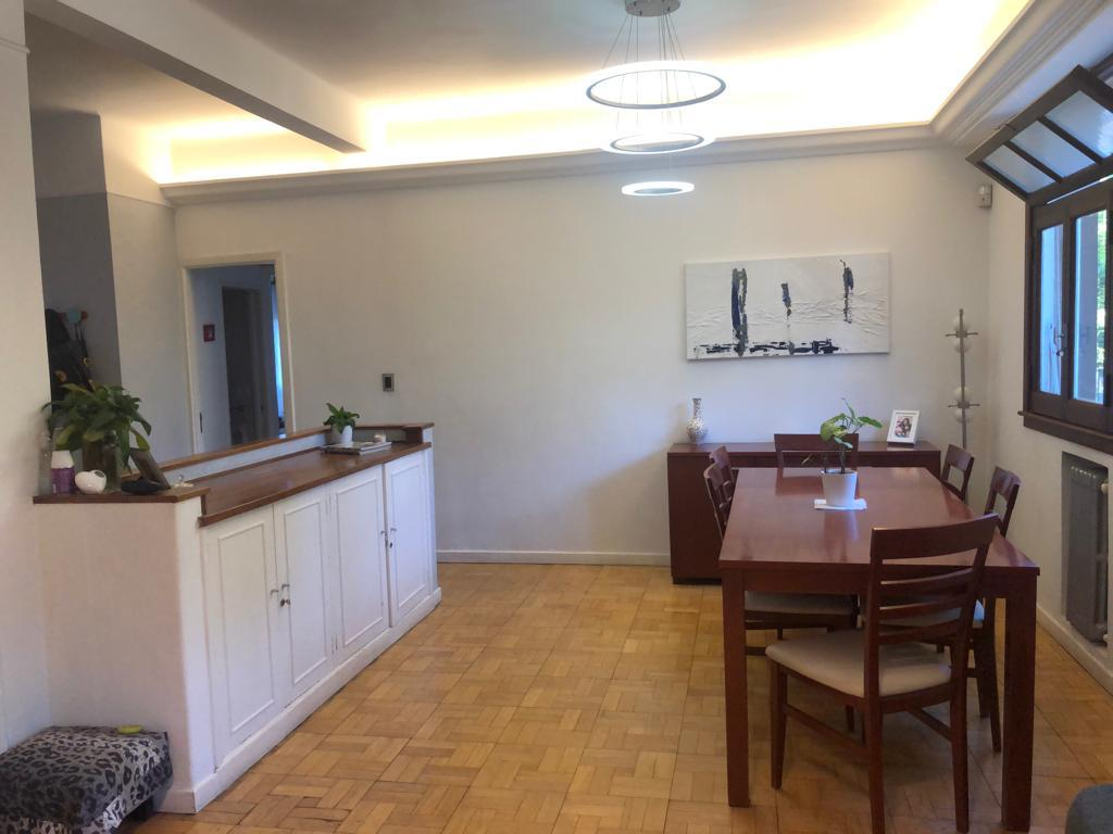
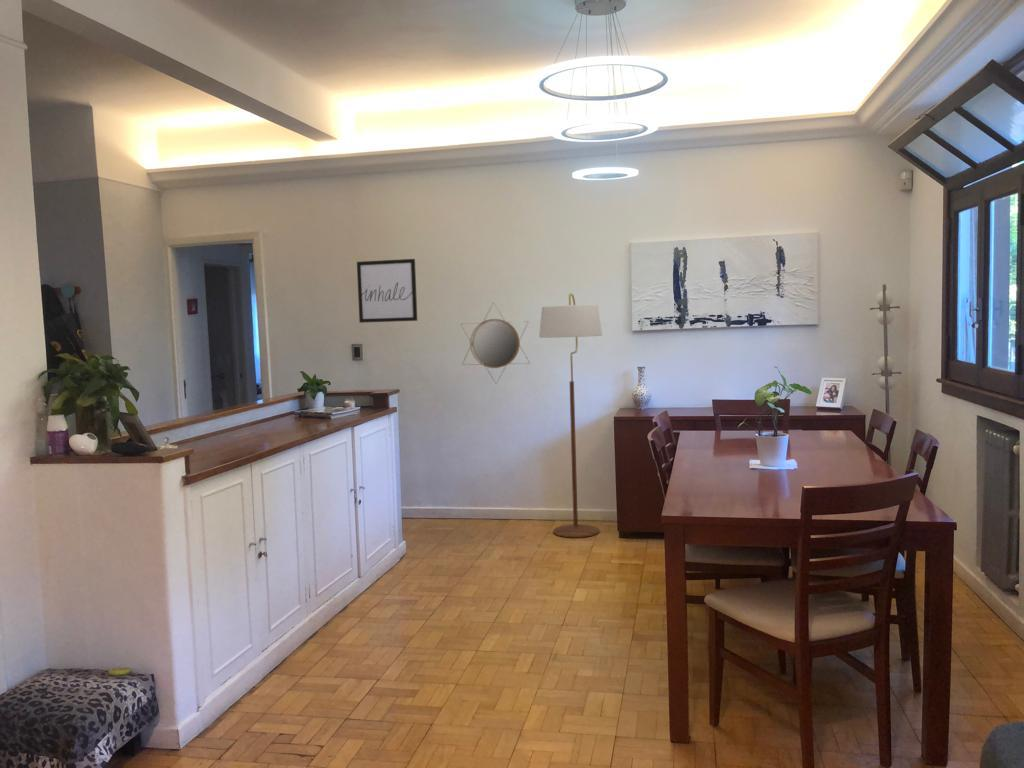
+ wall art (386, 291)
+ floor lamp (573, 413)
+ home mirror (494, 343)
